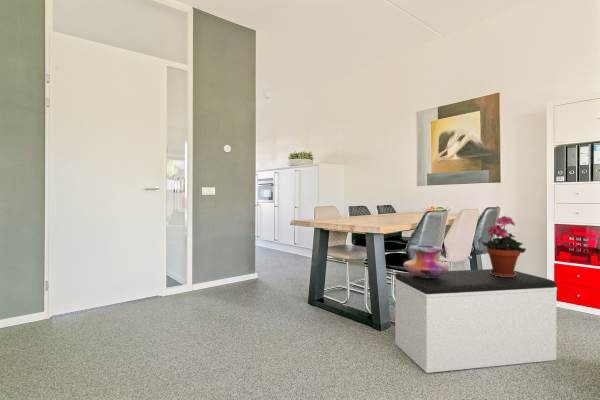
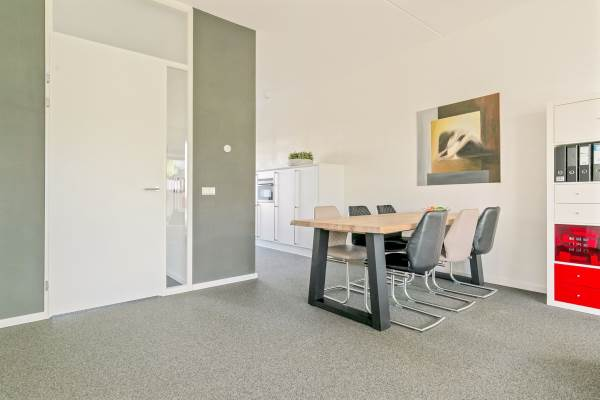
- bench (471, 313)
- decorative vase (425, 261)
- potted plant (502, 244)
